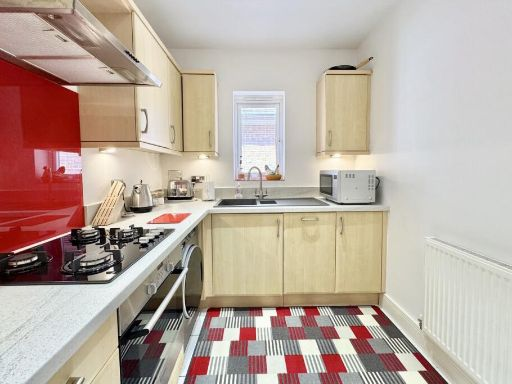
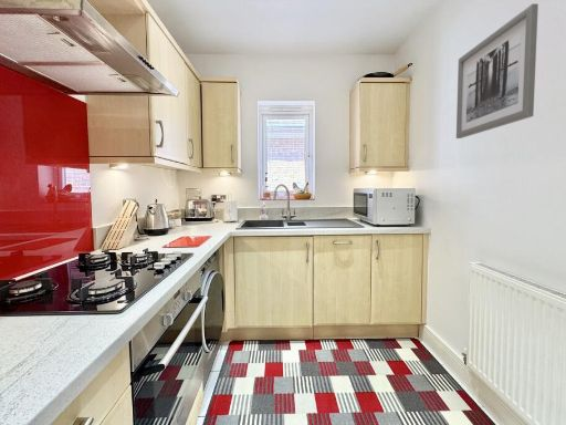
+ wall art (490, 83)
